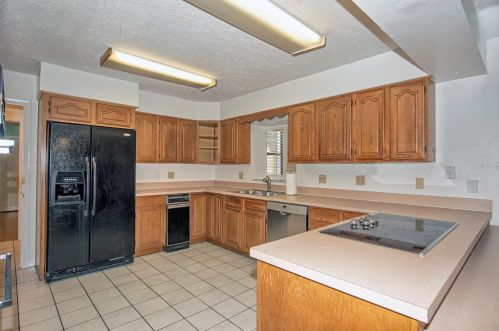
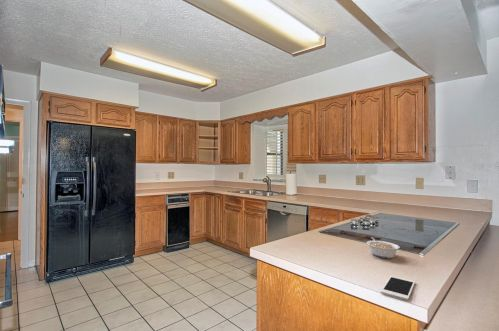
+ legume (381, 248)
+ cell phone (398, 286)
